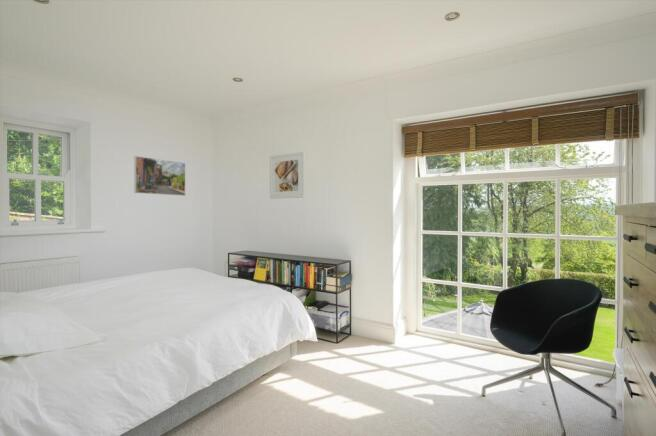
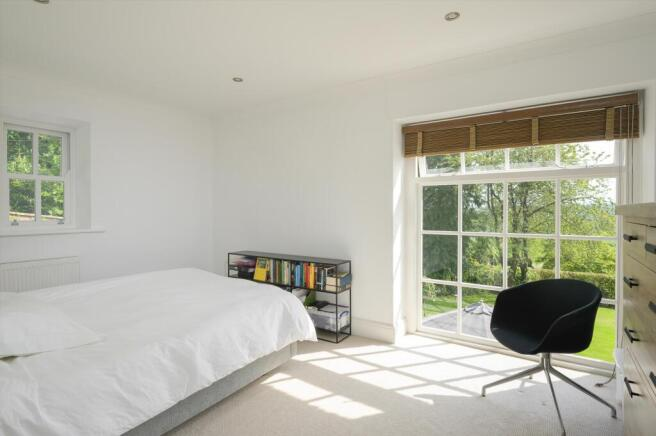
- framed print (161, 177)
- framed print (286, 176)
